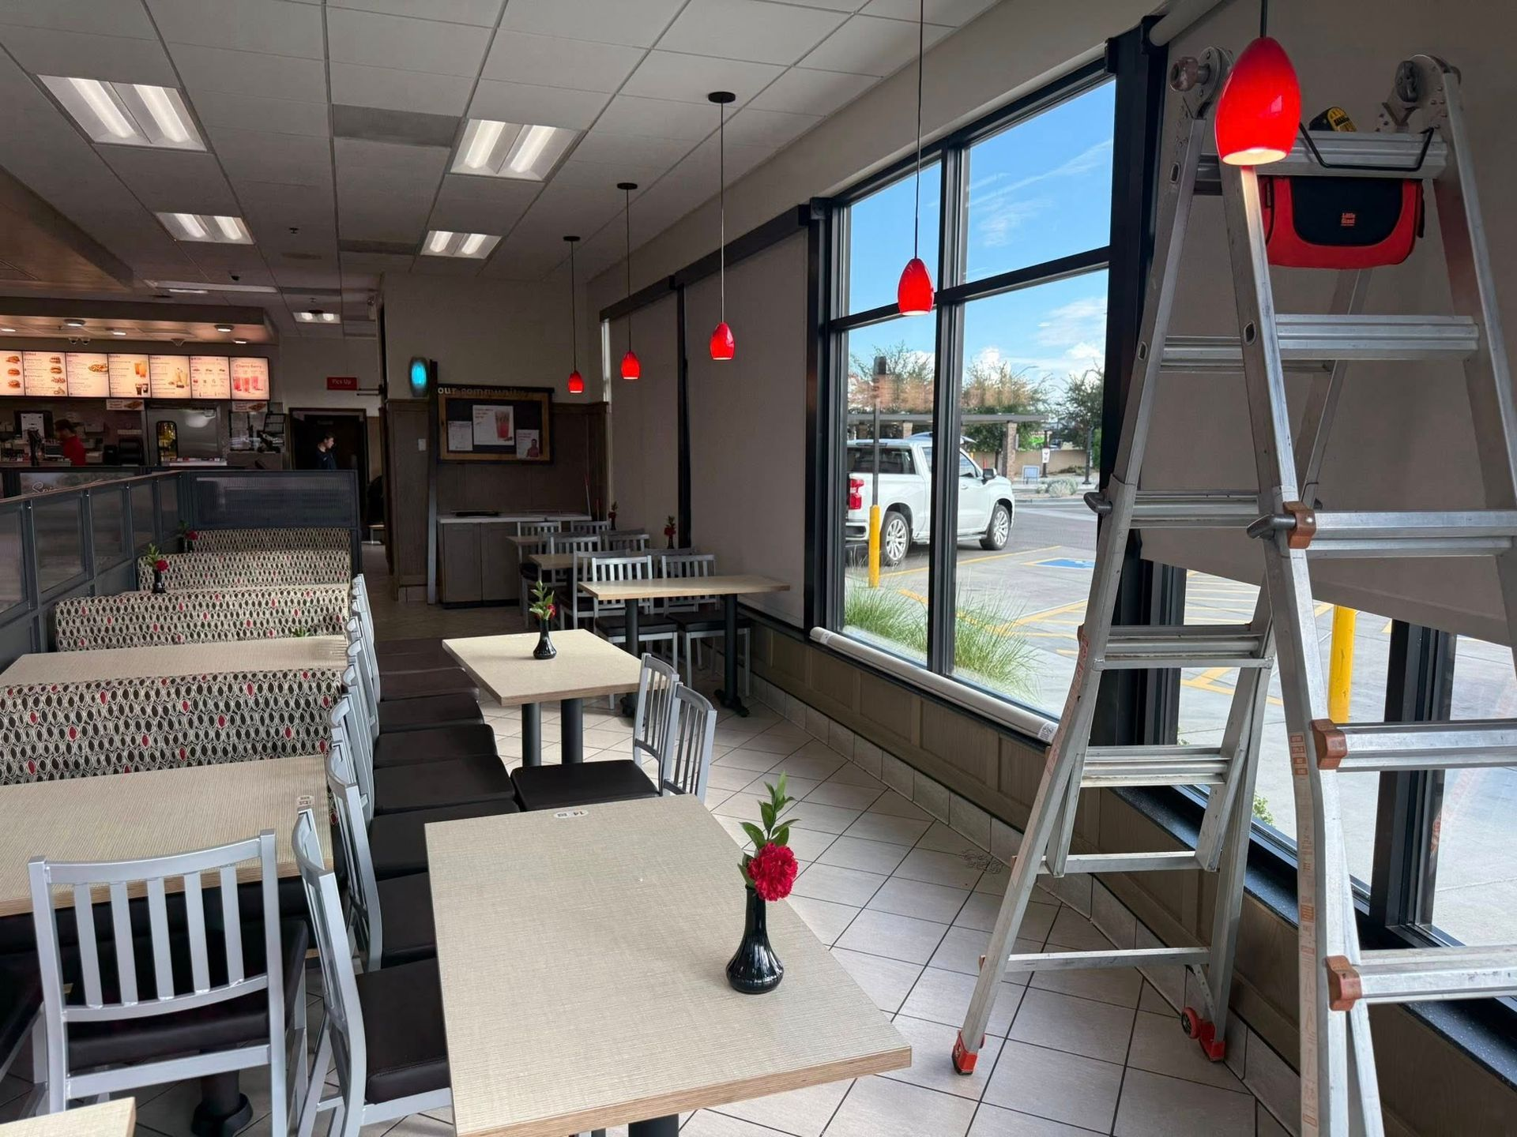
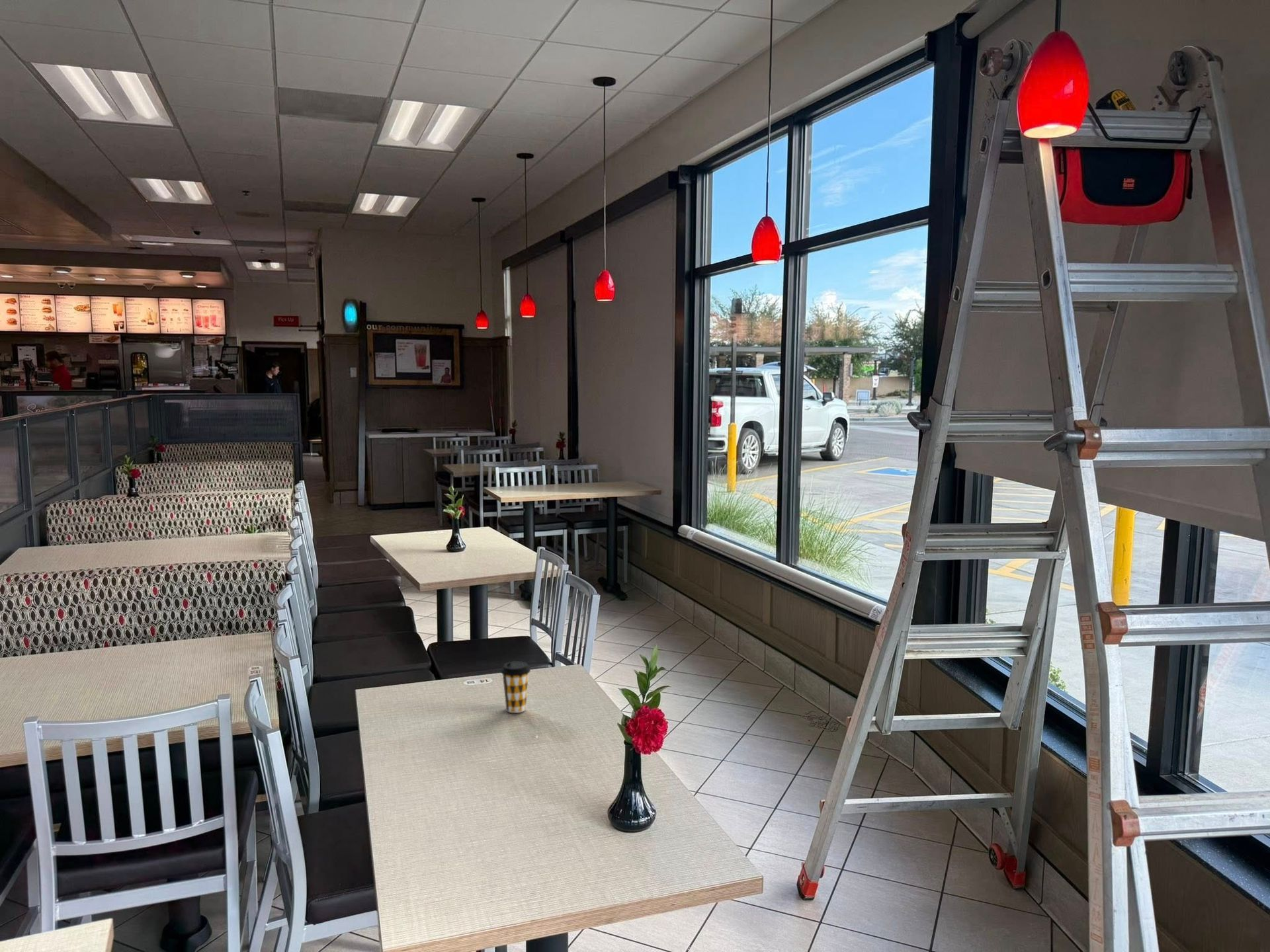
+ coffee cup (515, 687)
